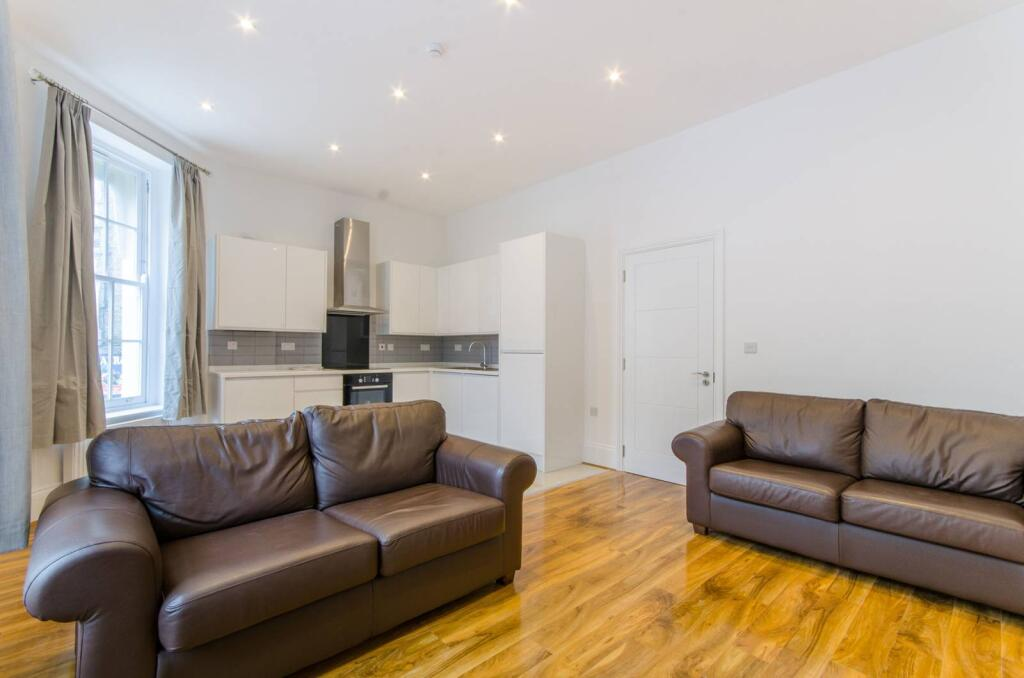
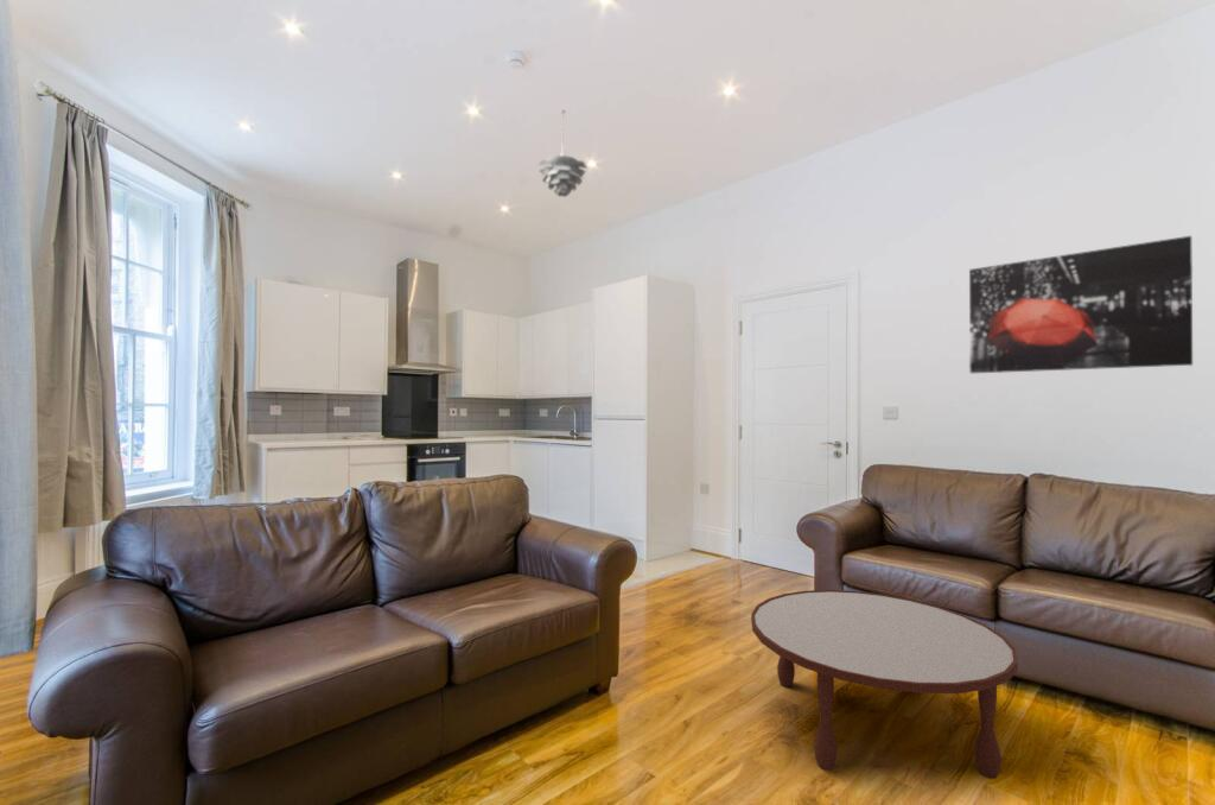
+ wall art (1069, 311)
+ coffee table (872, 674)
+ pendant light (562, 152)
